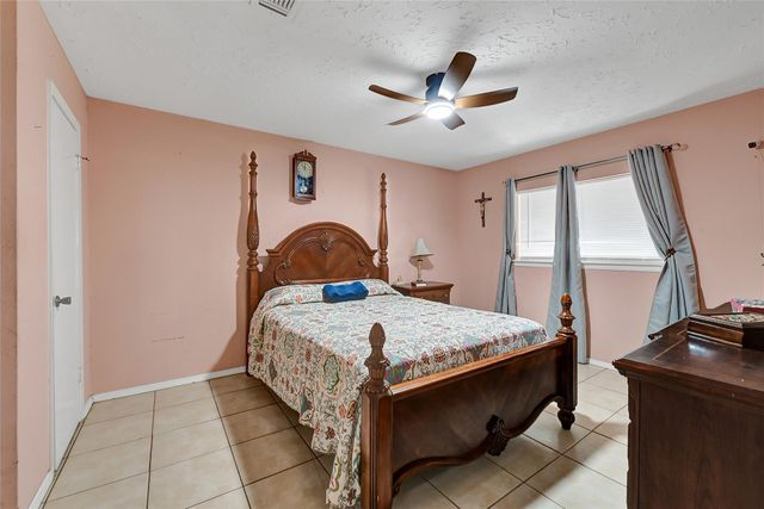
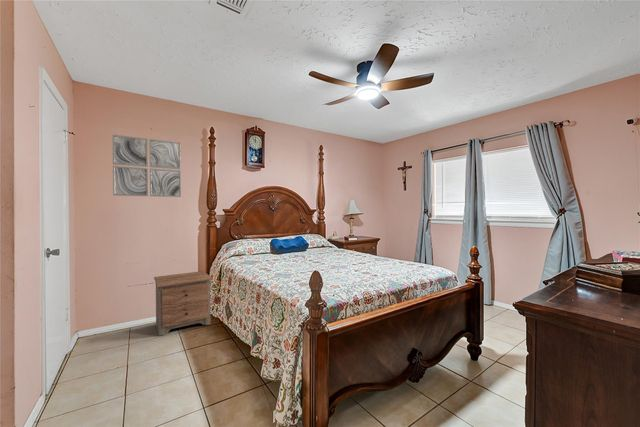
+ nightstand (183, 300)
+ wall art (147, 168)
